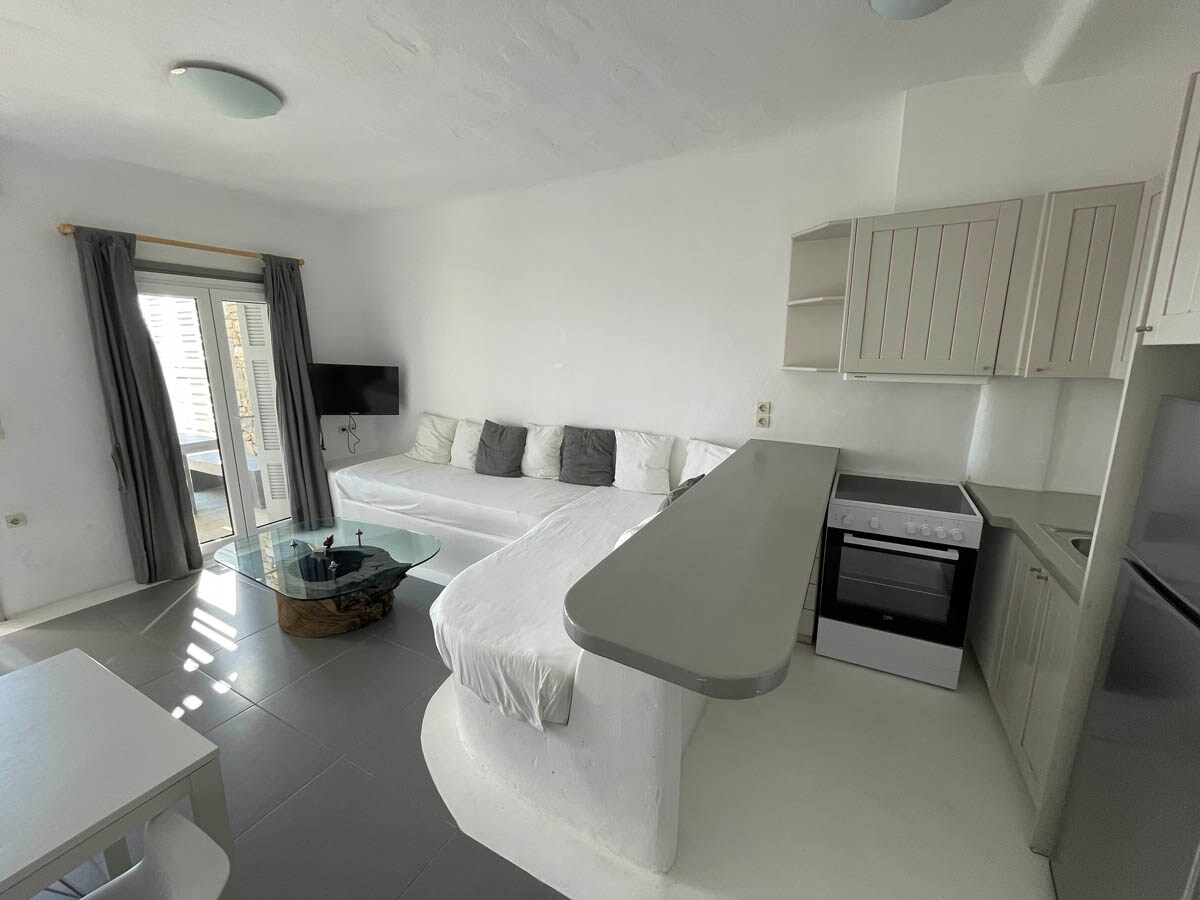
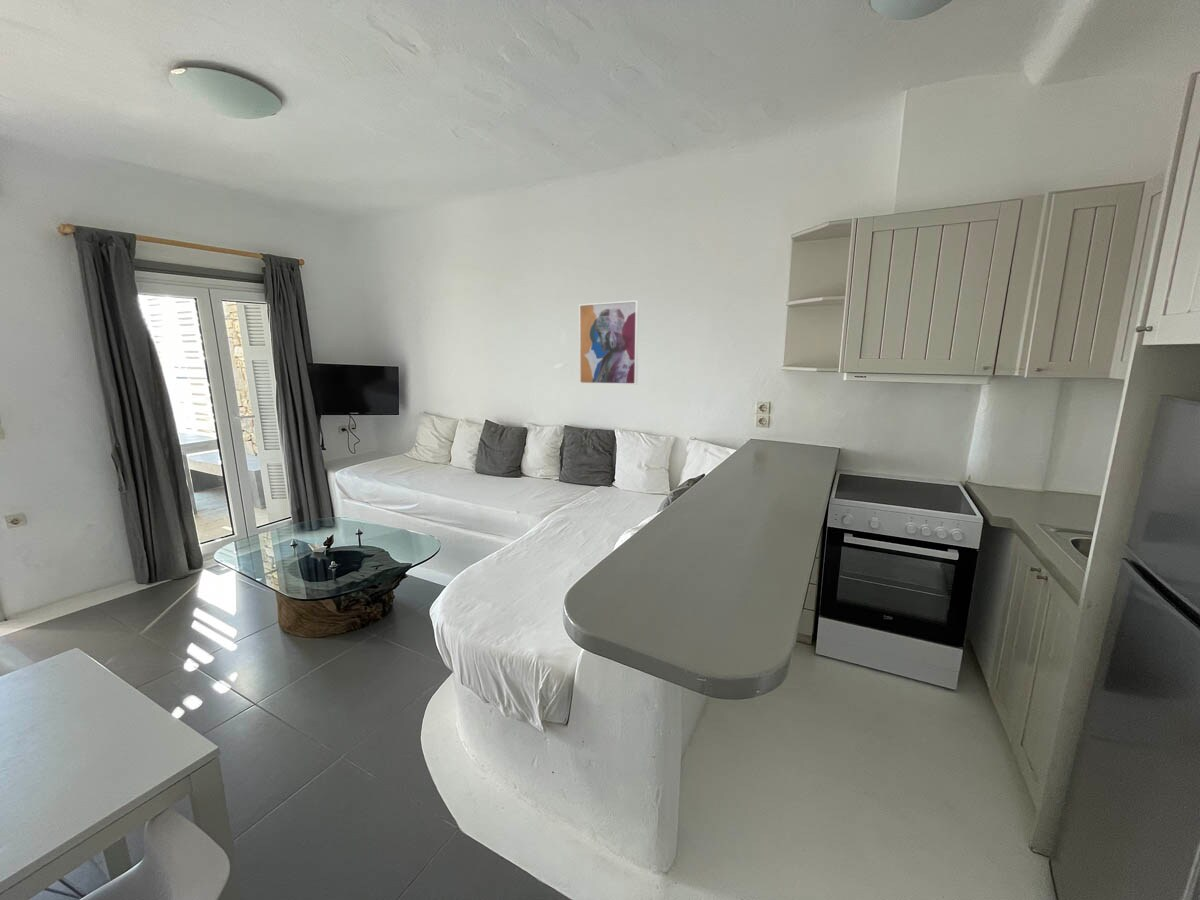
+ wall art (607, 344)
